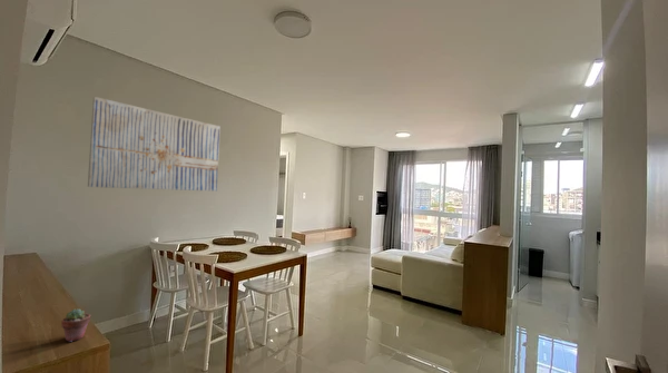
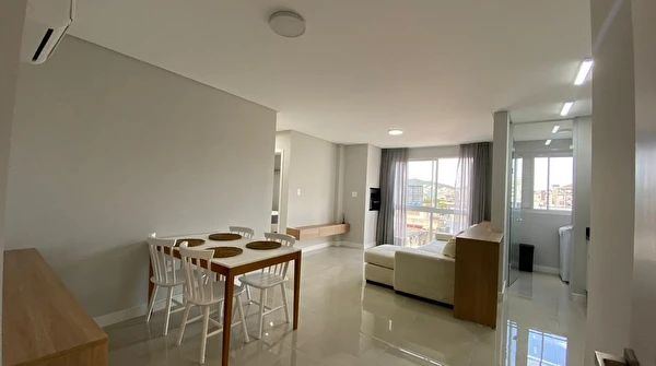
- wall art (165, 151)
- potted succulent (76, 323)
